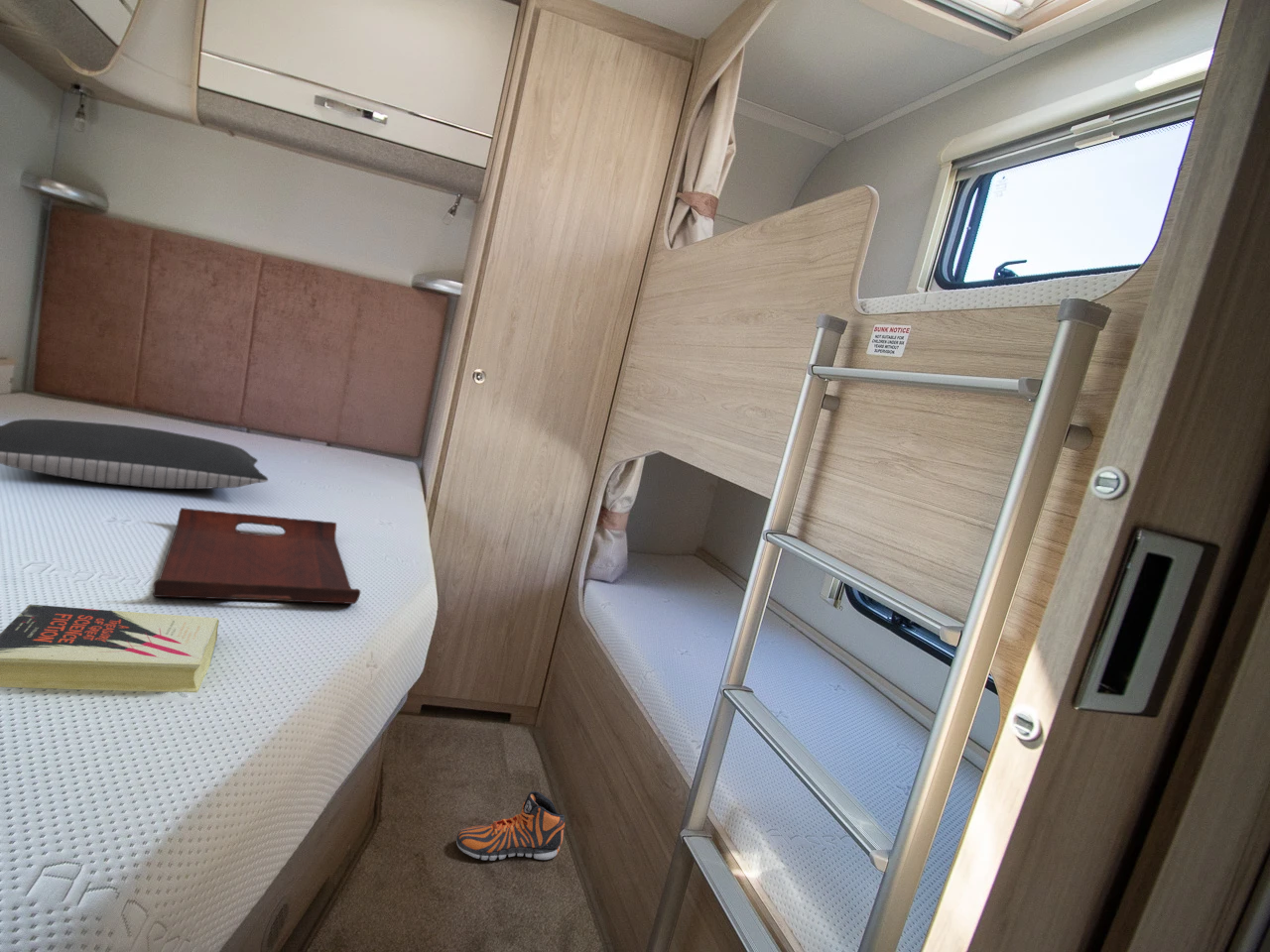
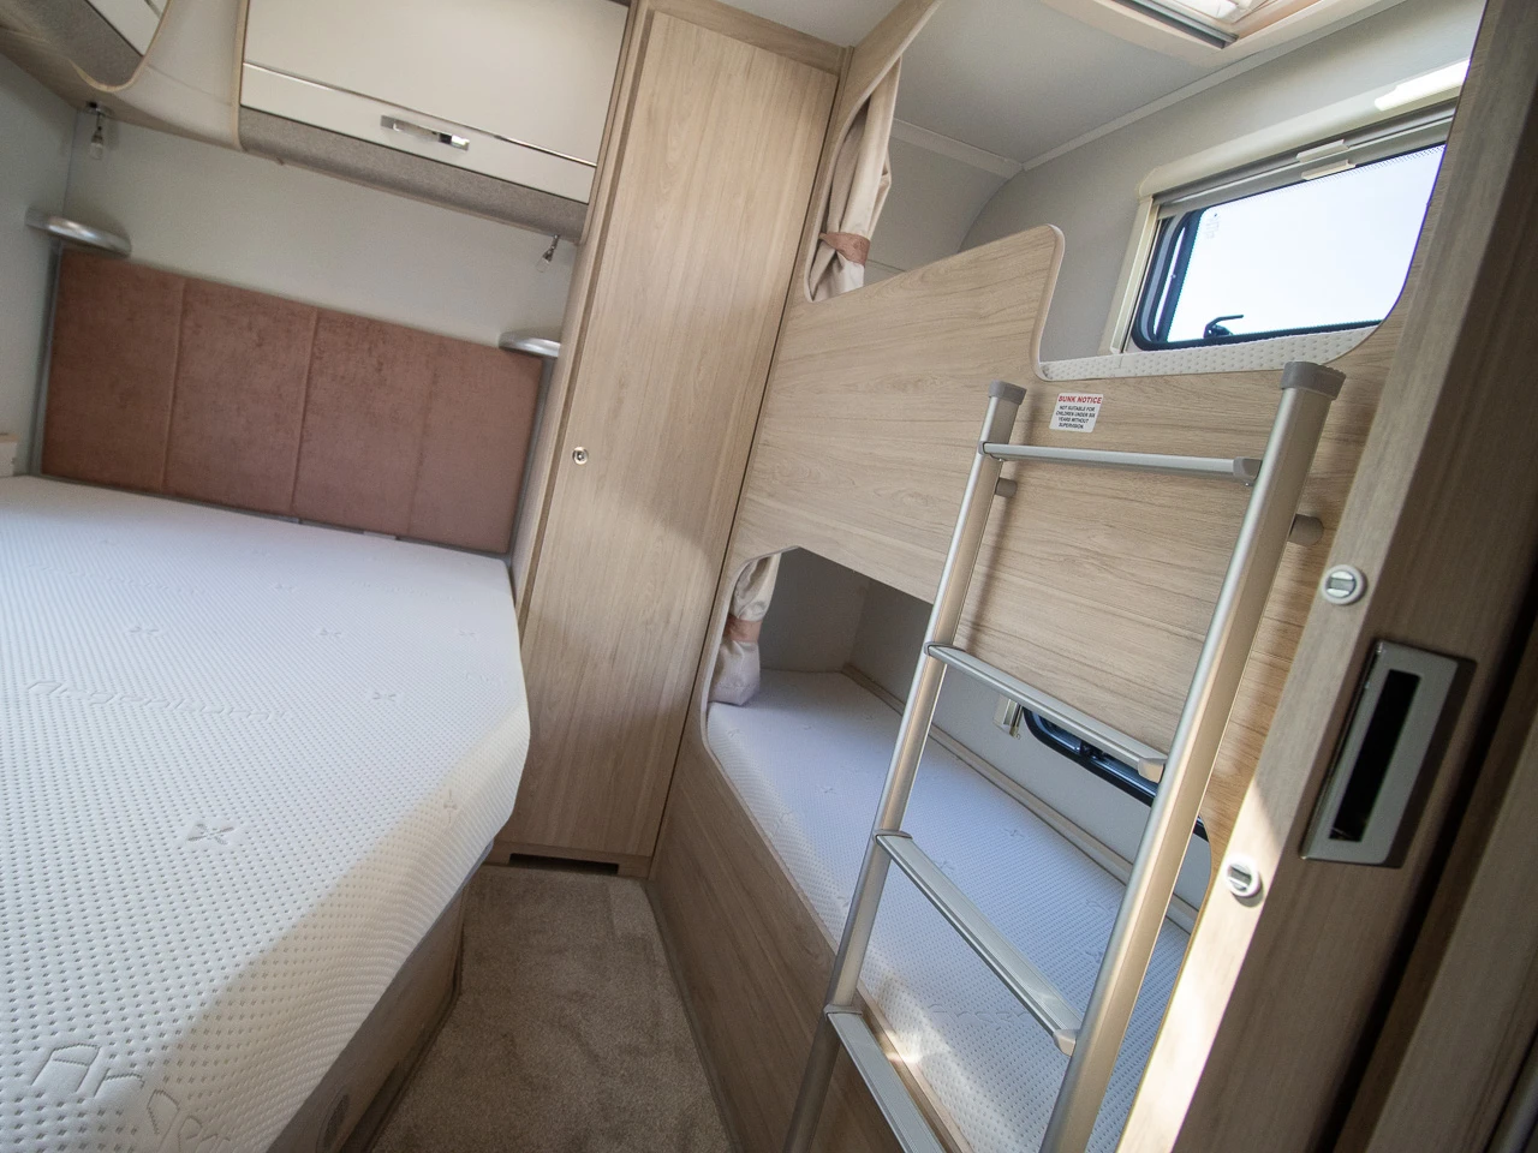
- pillow (134, 455)
- serving tray (261, 555)
- sneaker (513, 821)
- book (112, 648)
